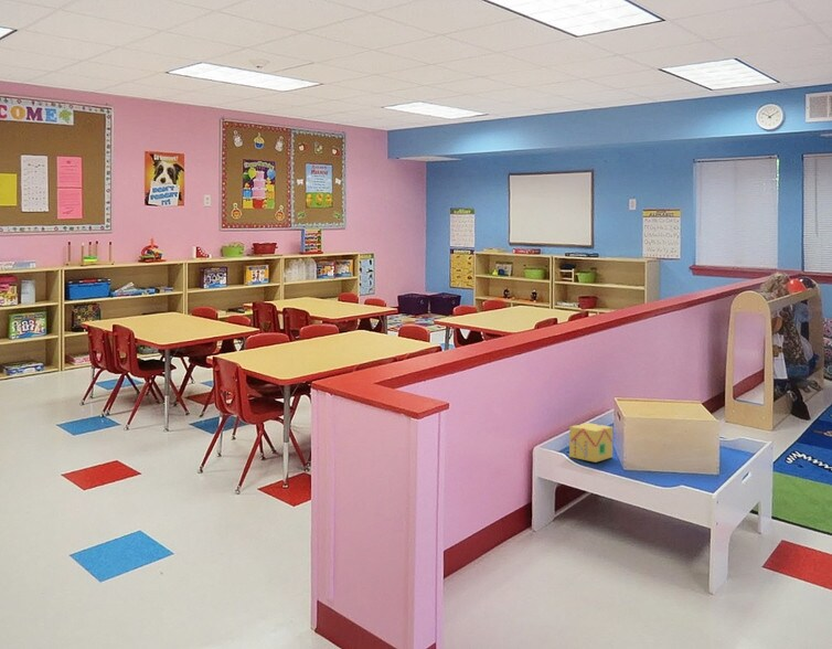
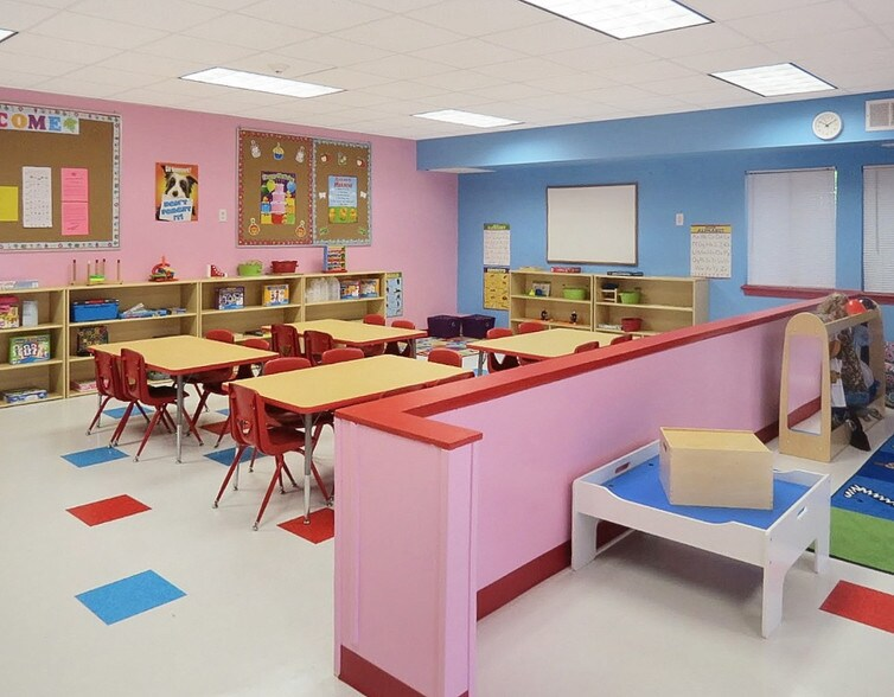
- toy block (590, 441)
